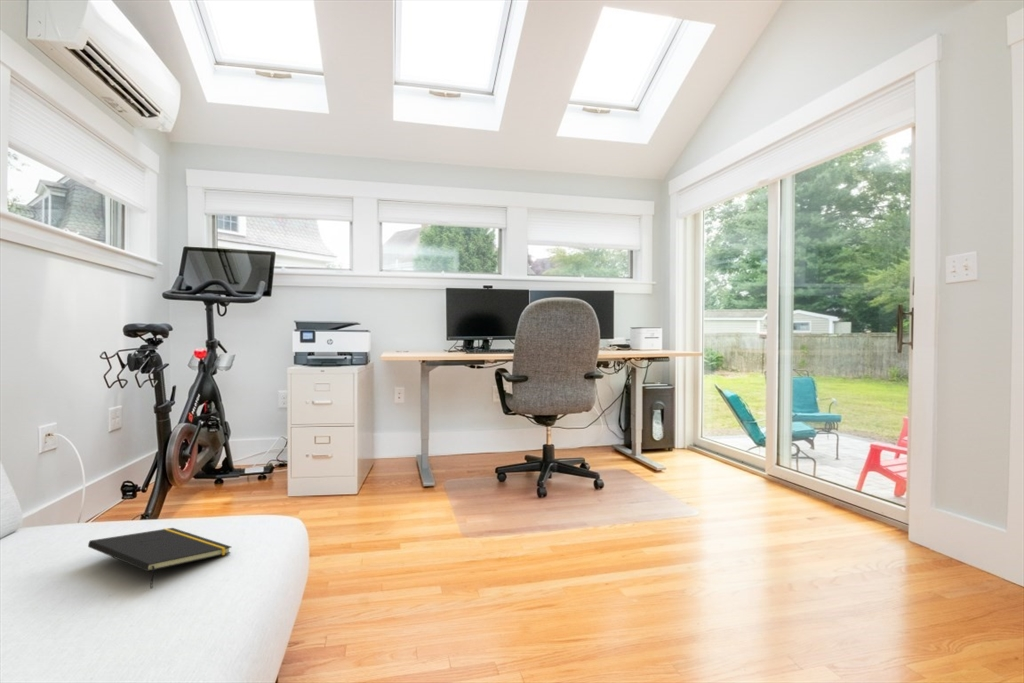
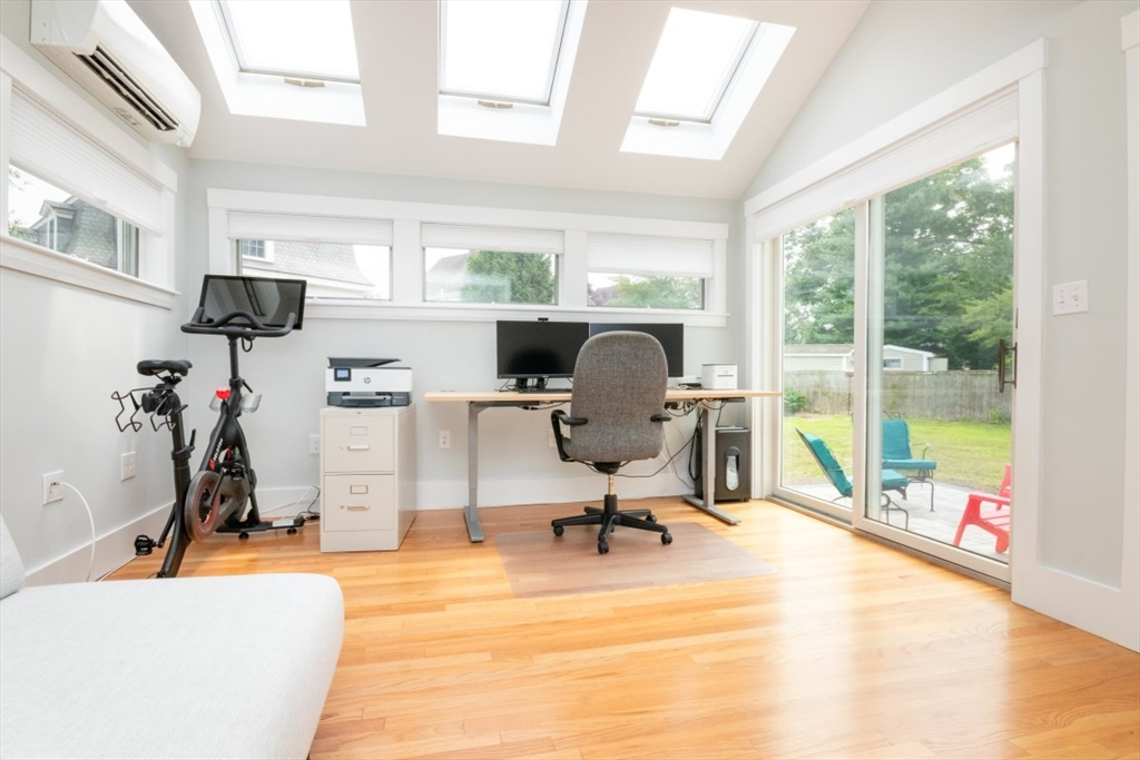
- notepad (161, 547)
